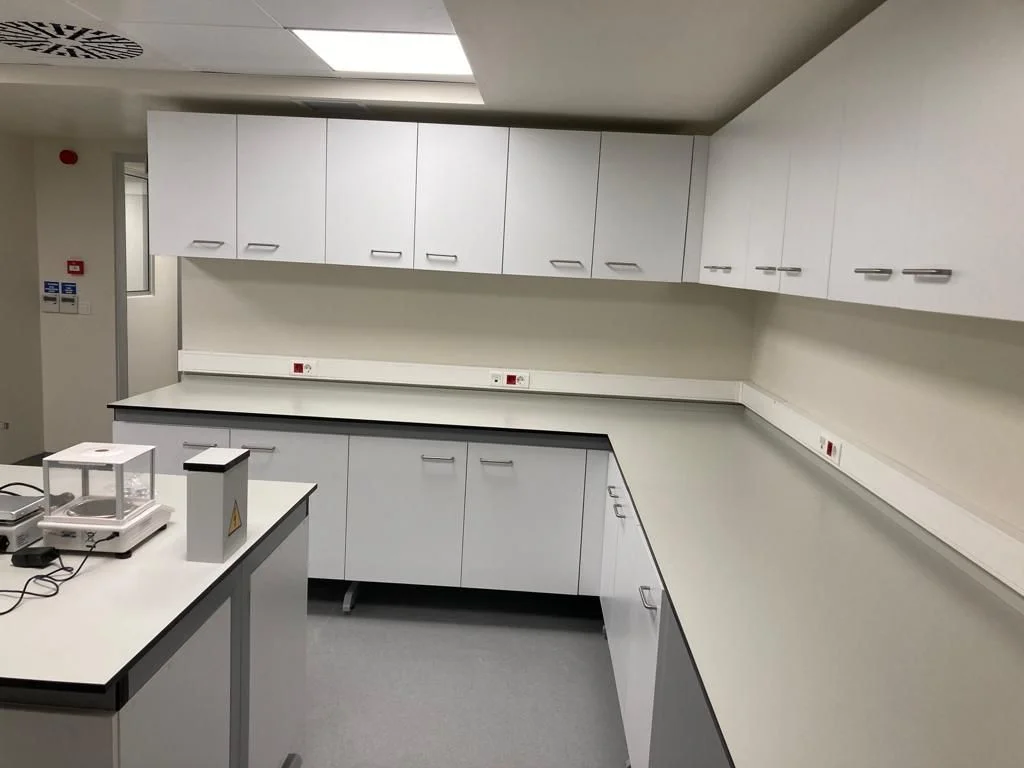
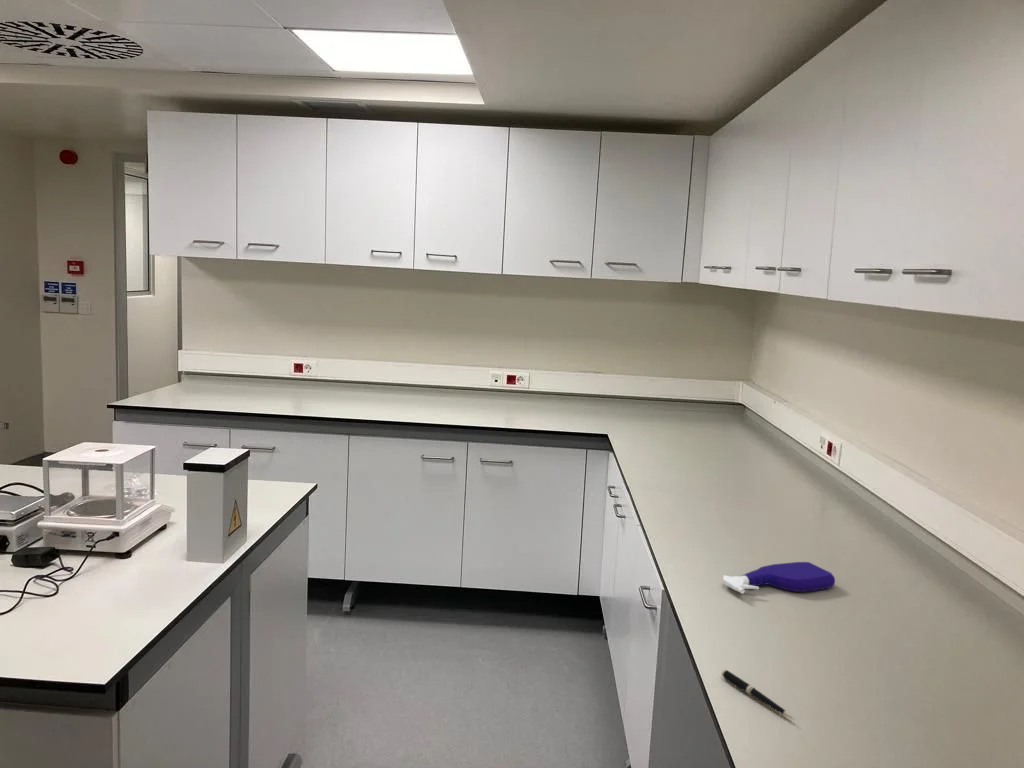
+ spray bottle (776, 578)
+ pen (758, 693)
